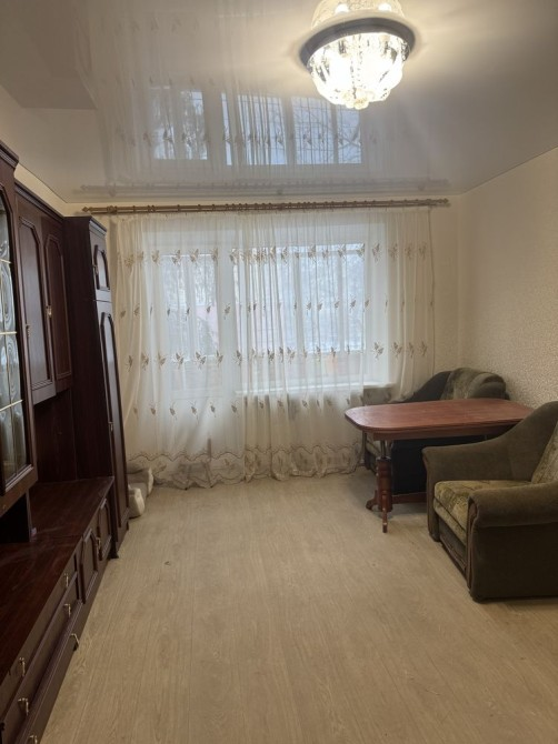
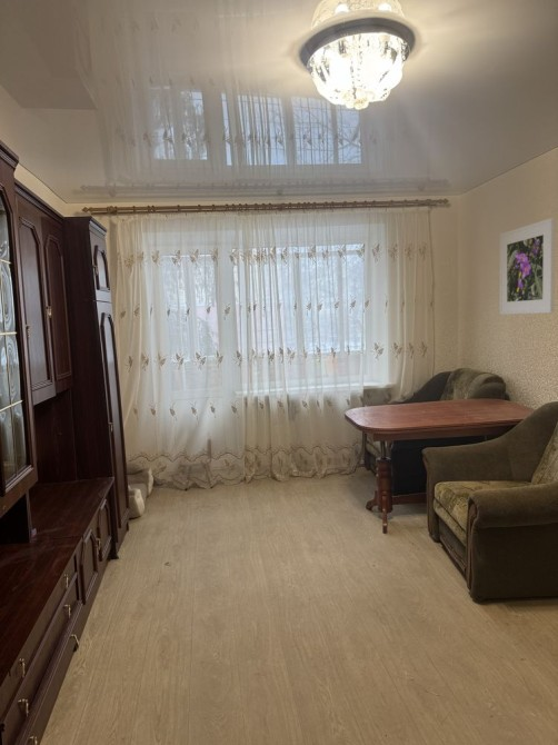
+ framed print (525, 270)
